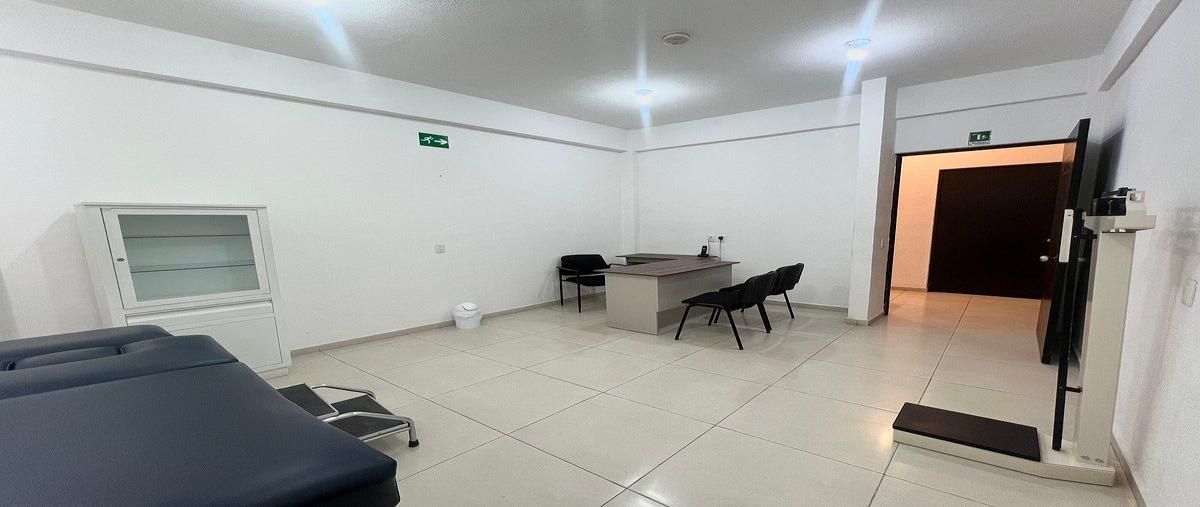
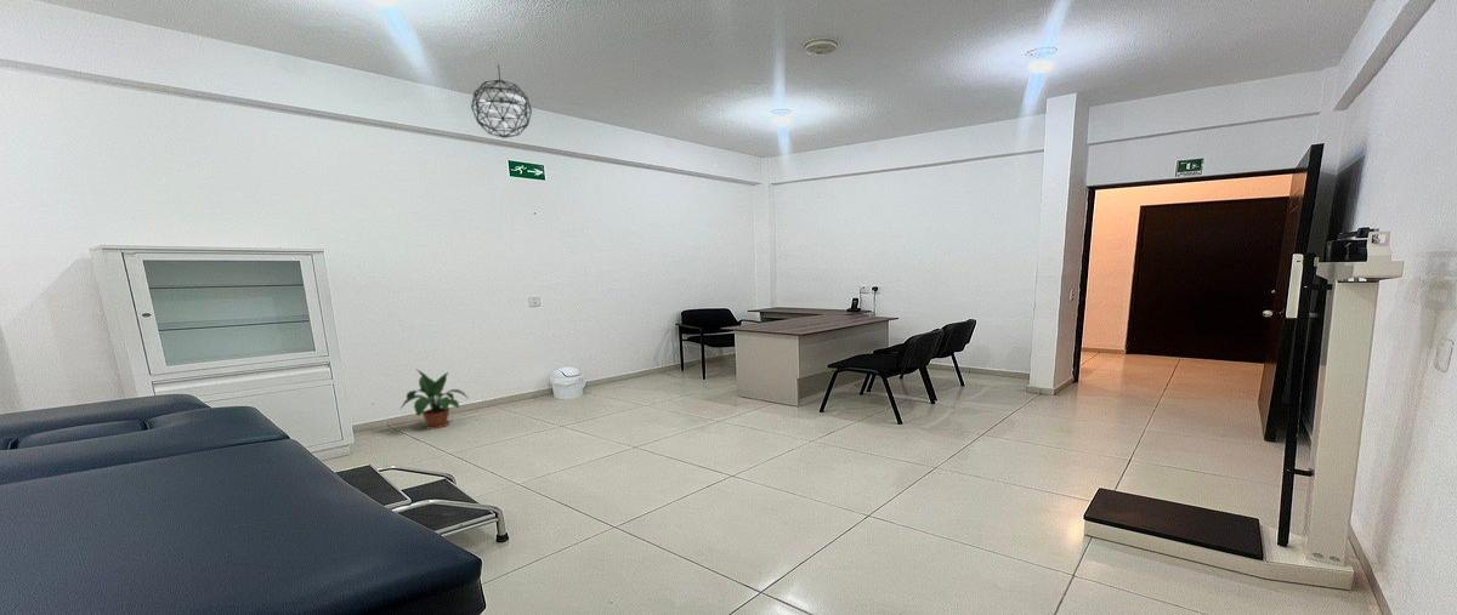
+ potted plant (432, 394)
+ pendant light (501, 101)
